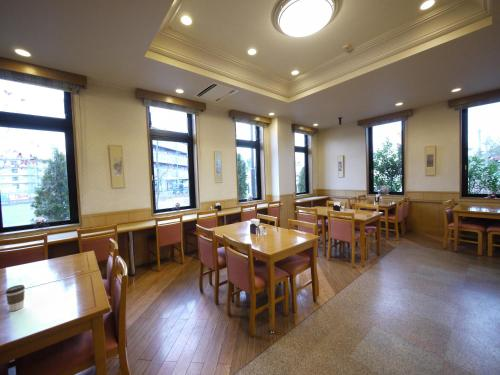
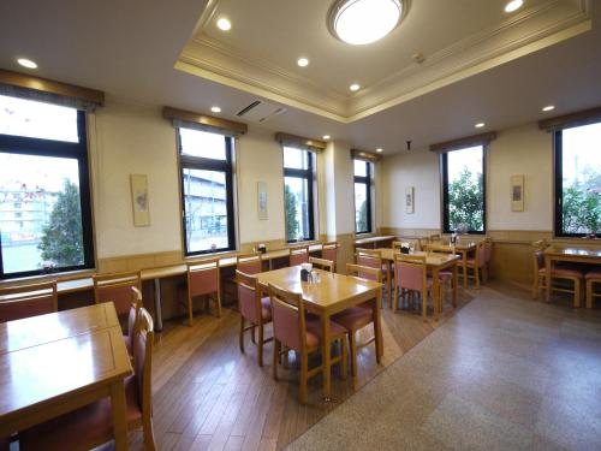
- coffee cup (15, 297)
